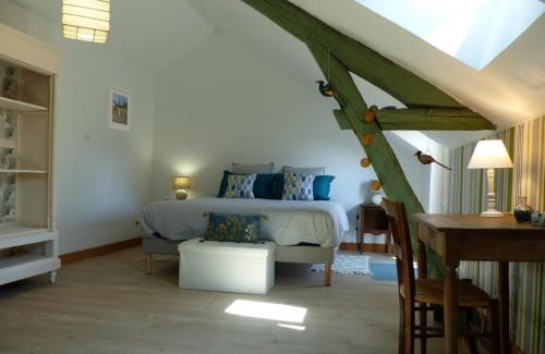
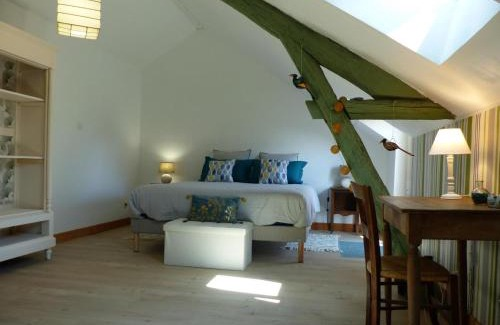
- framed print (119, 109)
